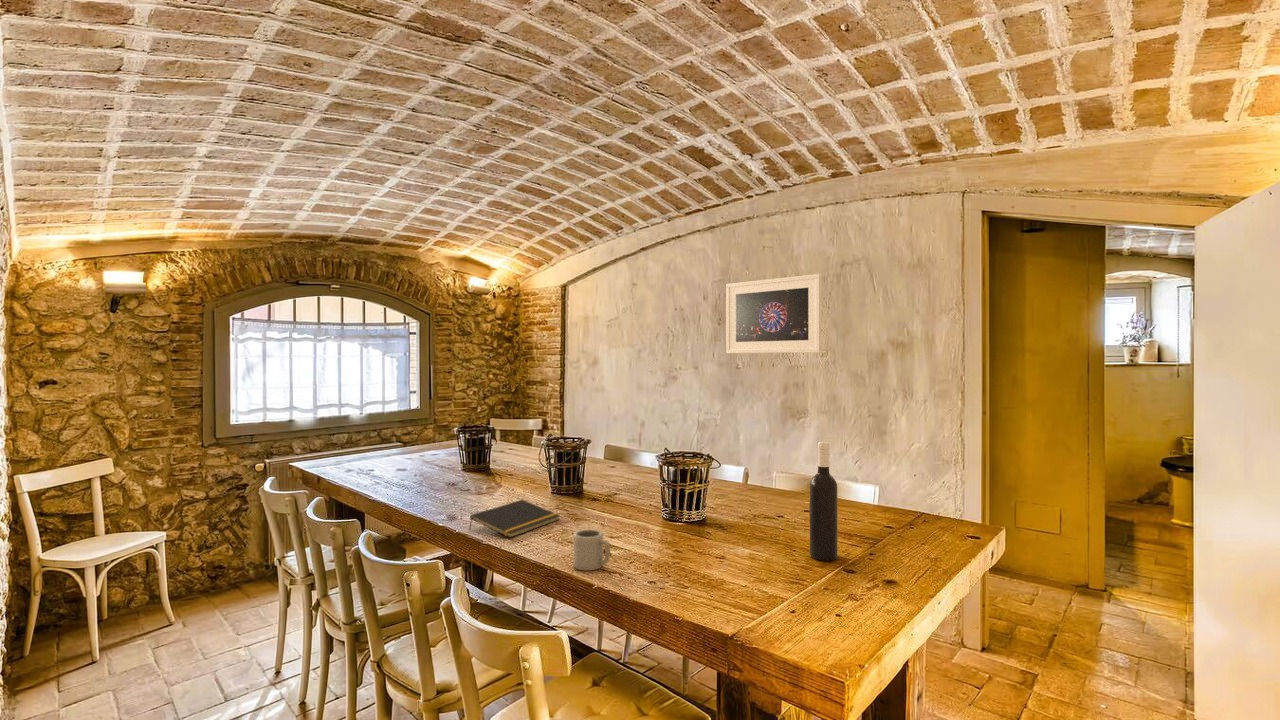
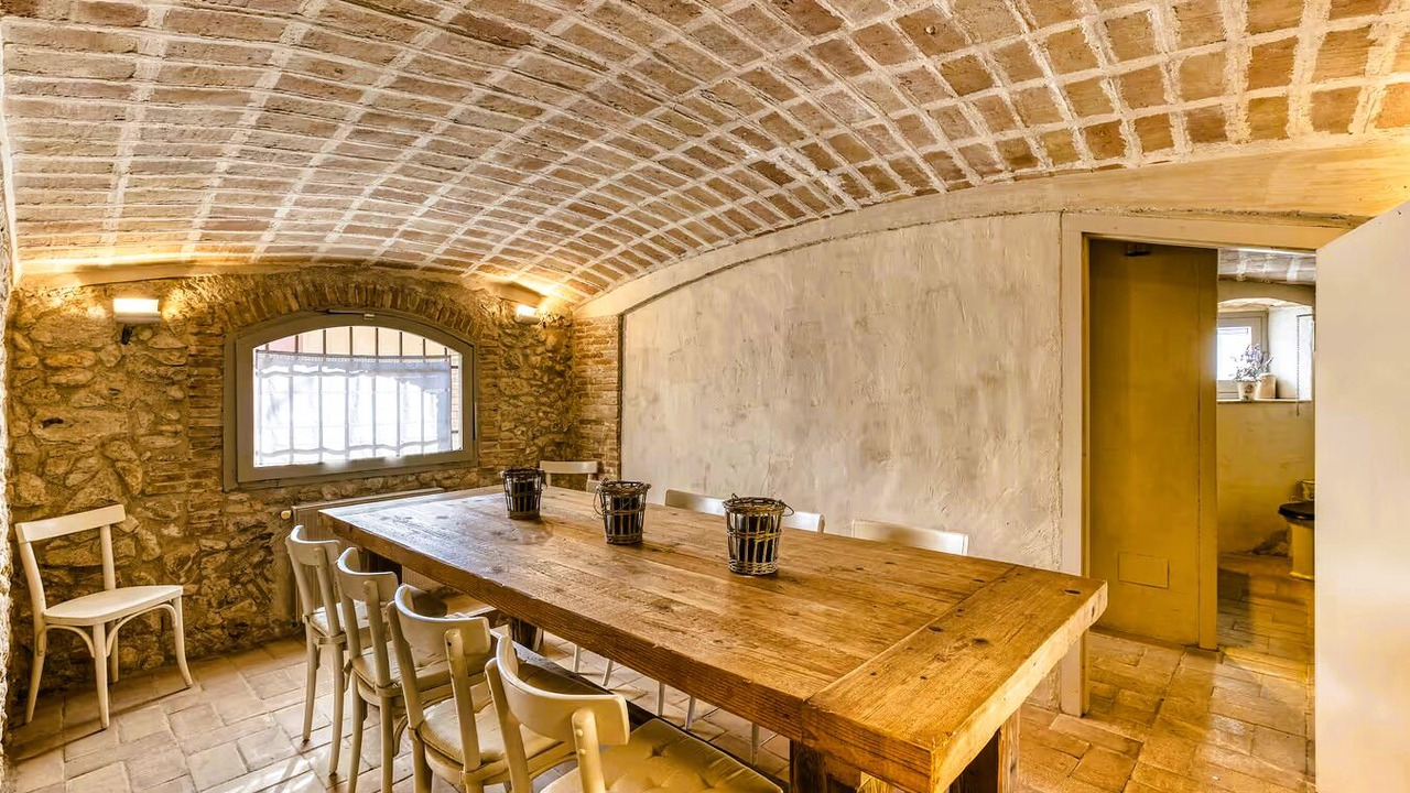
- cup (592, 550)
- notepad (516, 517)
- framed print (770, 316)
- wine bottle (823, 499)
